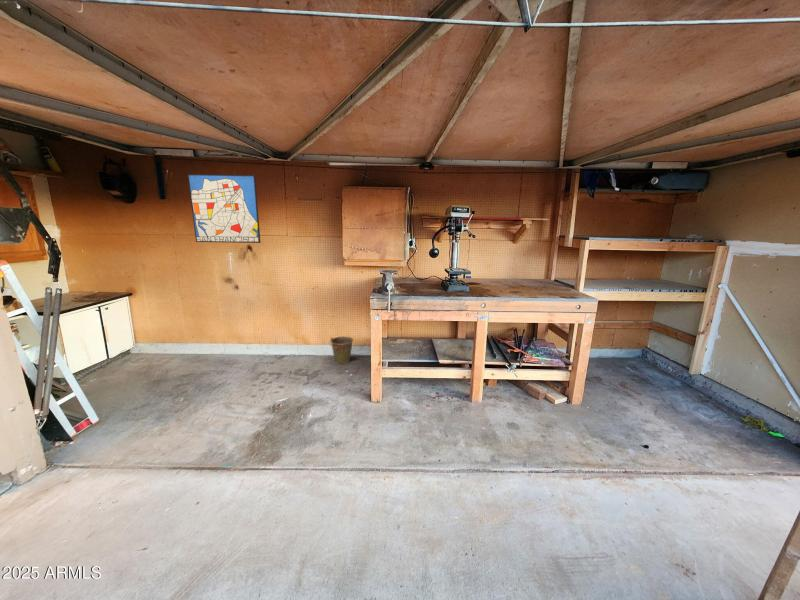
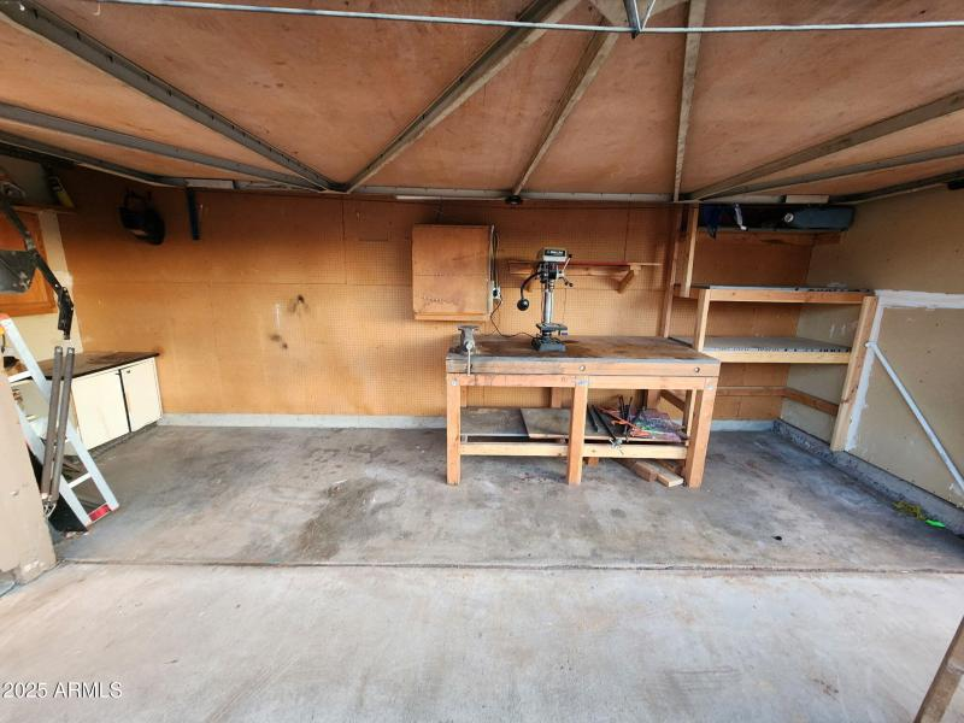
- wall art (224, 209)
- bucket (341, 350)
